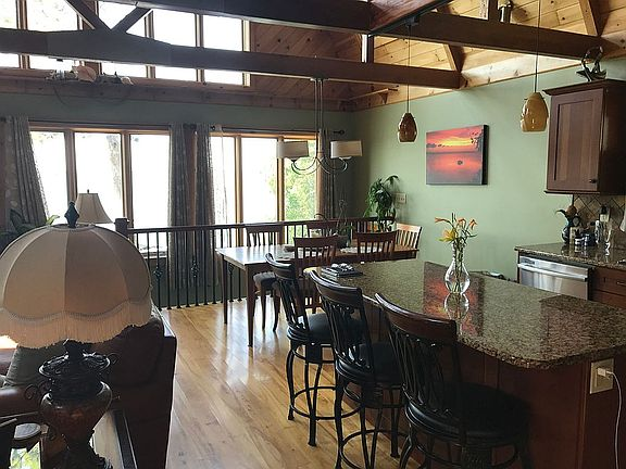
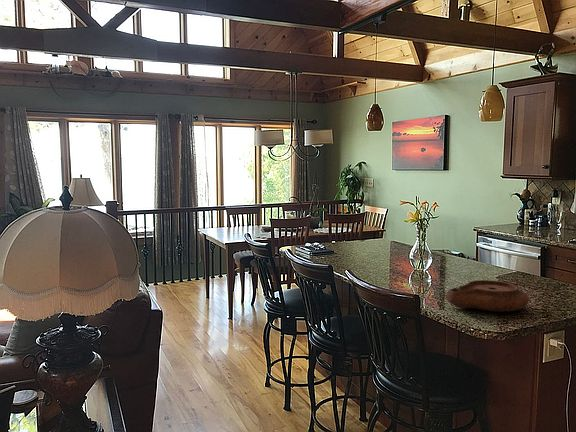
+ plate (486, 295)
